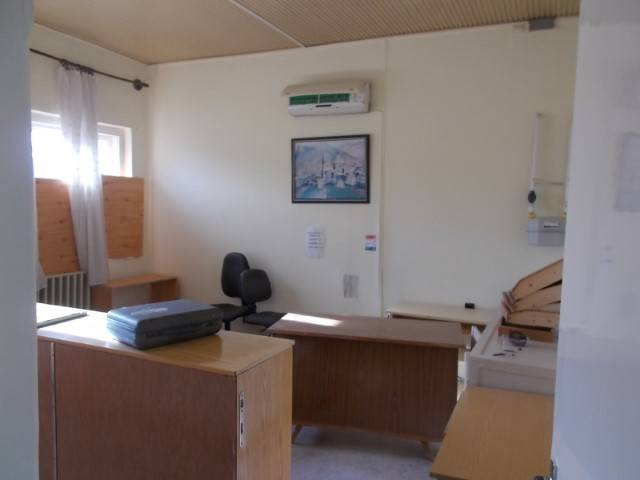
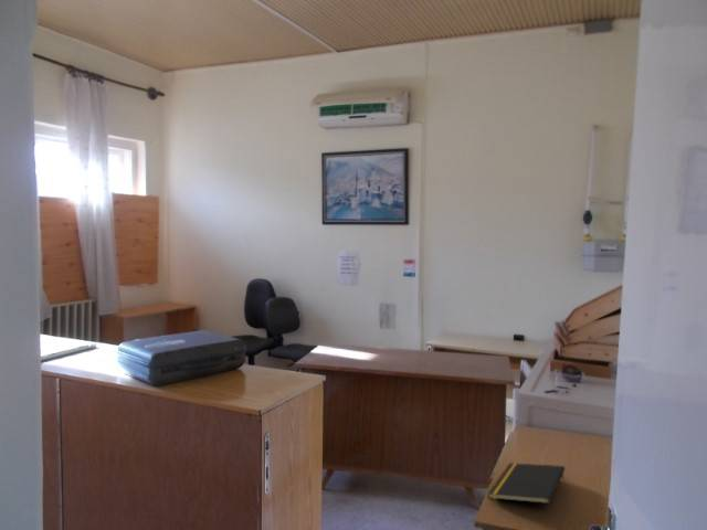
+ notepad (527, 481)
